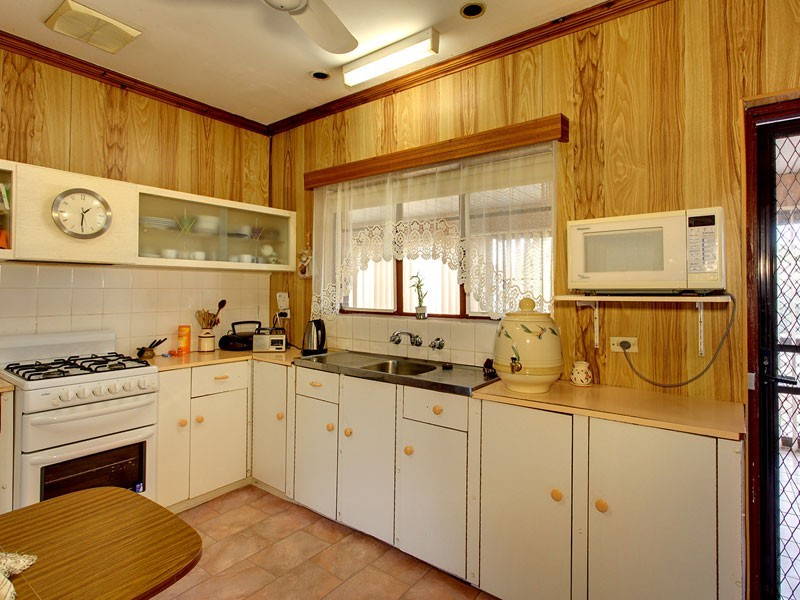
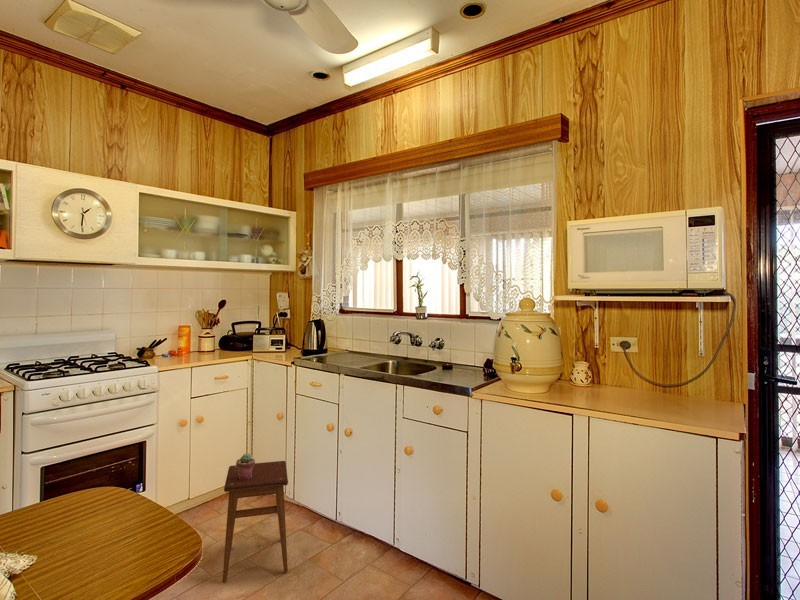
+ stool (256, 515)
+ potted succulent (245, 465)
